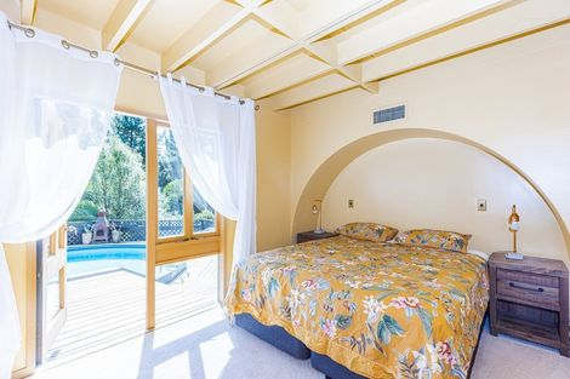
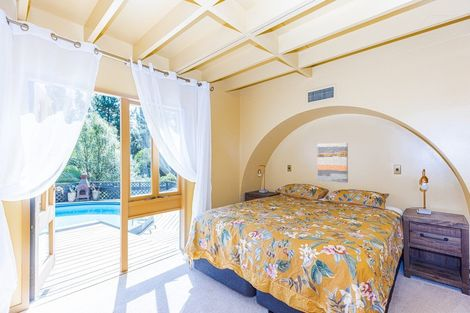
+ wall art (332, 162)
